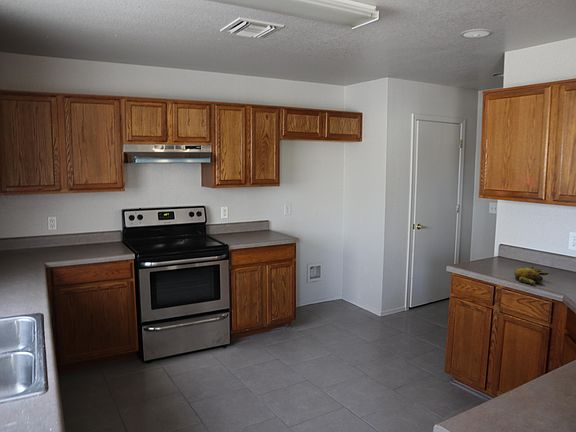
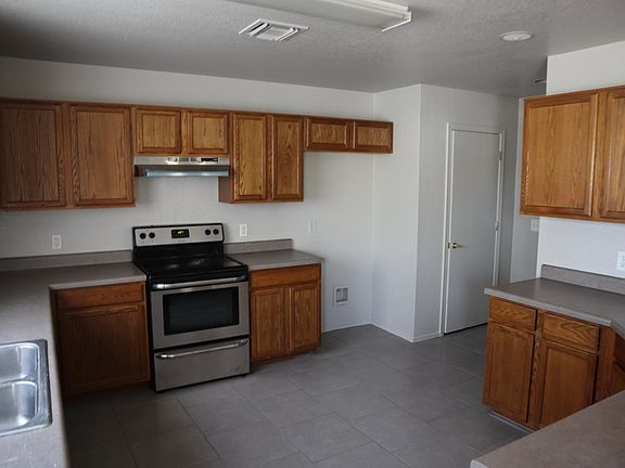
- banana bunch (532, 275)
